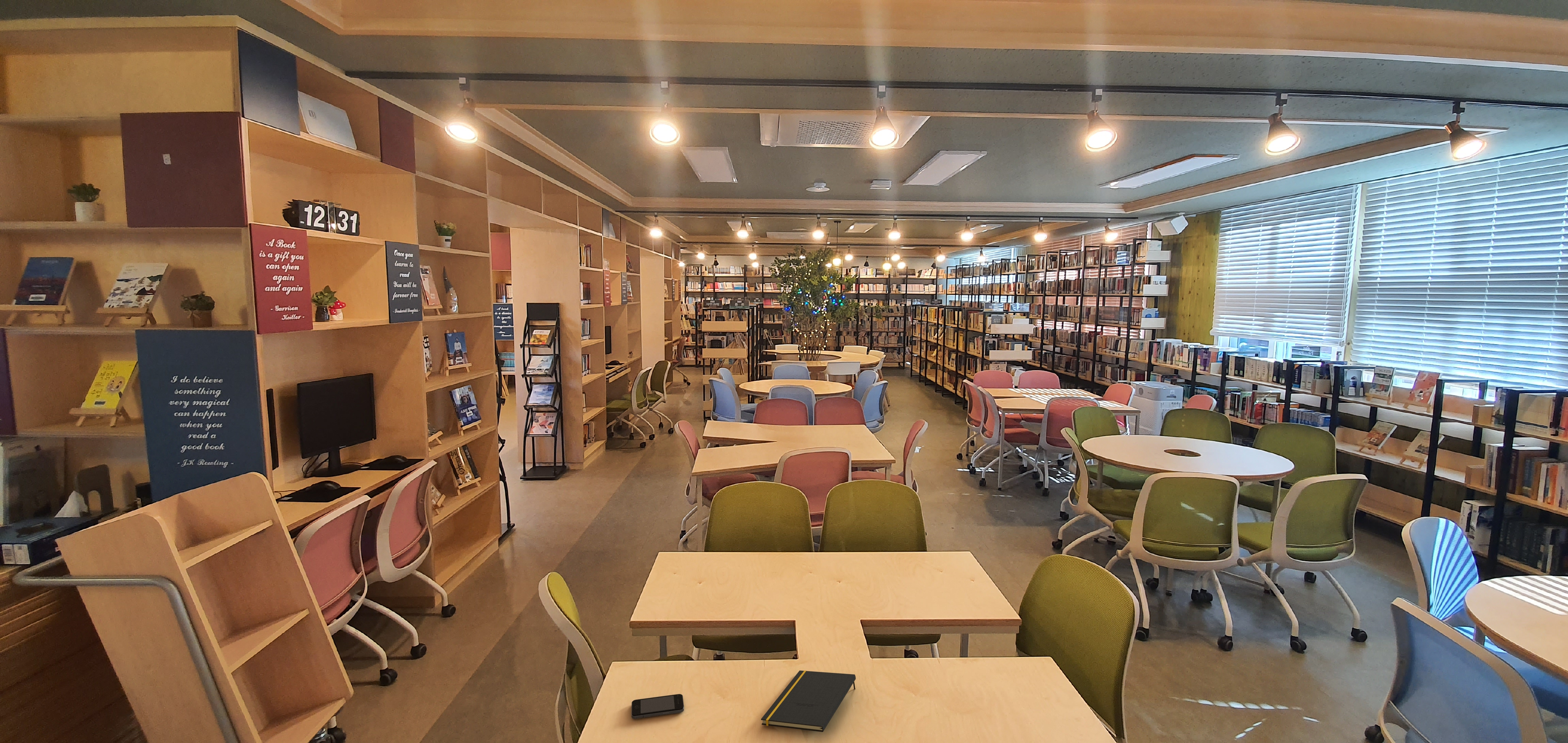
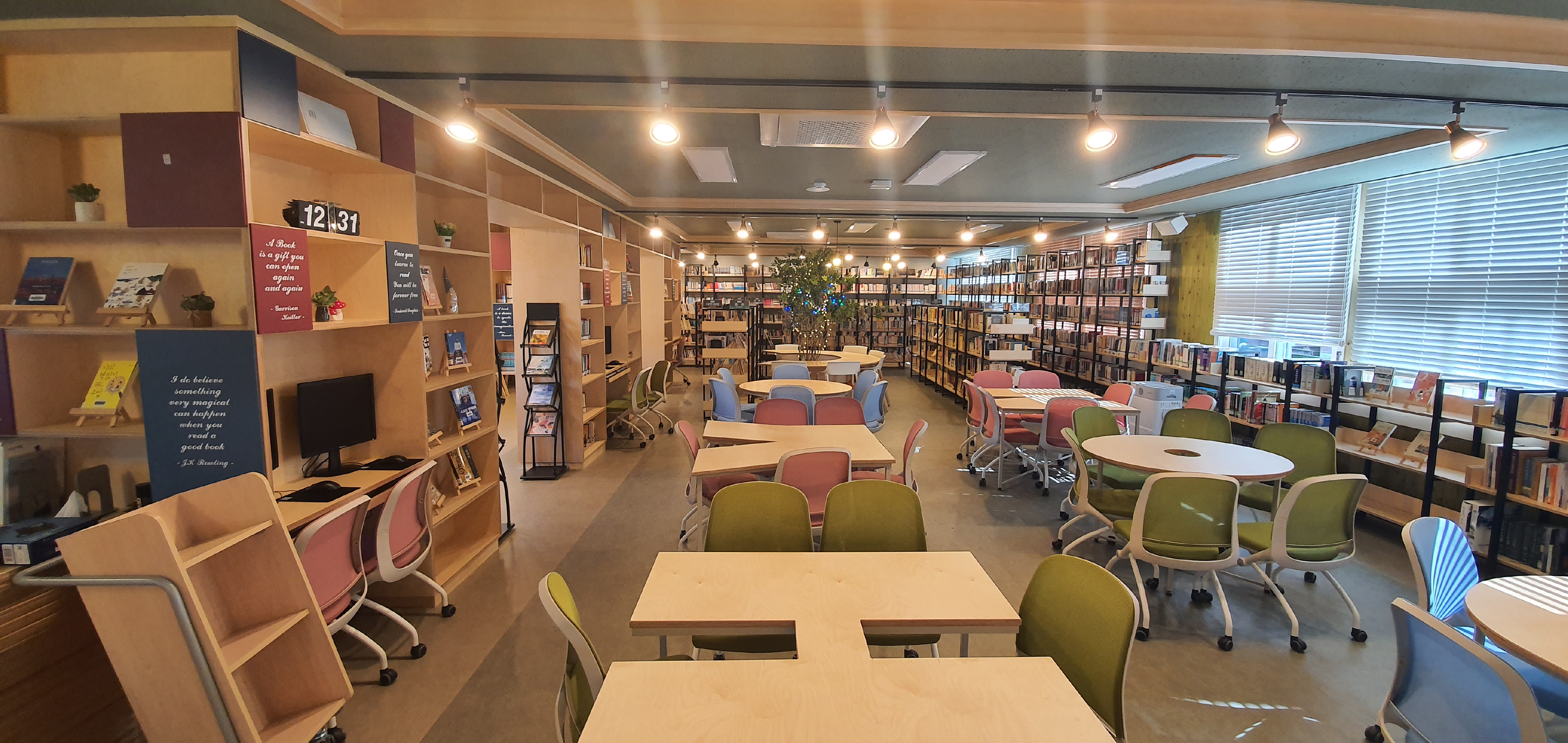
- notepad (810, 698)
- smartphone (658, 706)
